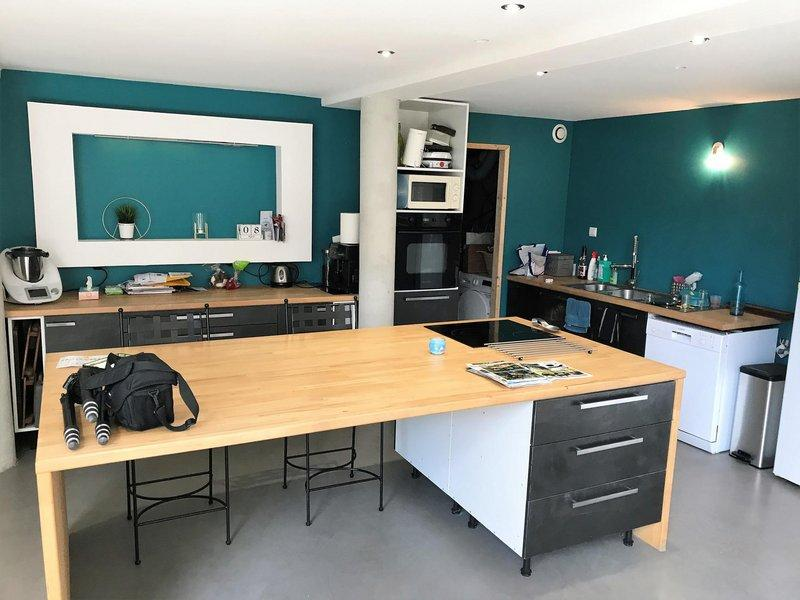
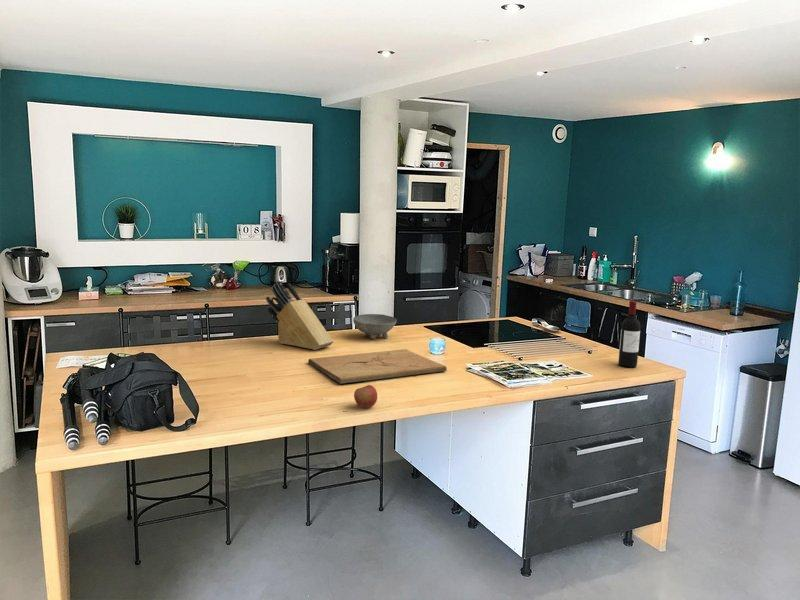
+ bowl (374, 327)
+ apple (365, 395)
+ cutting board (376, 364)
+ wine bottle (630, 333)
+ knife block (298, 313)
